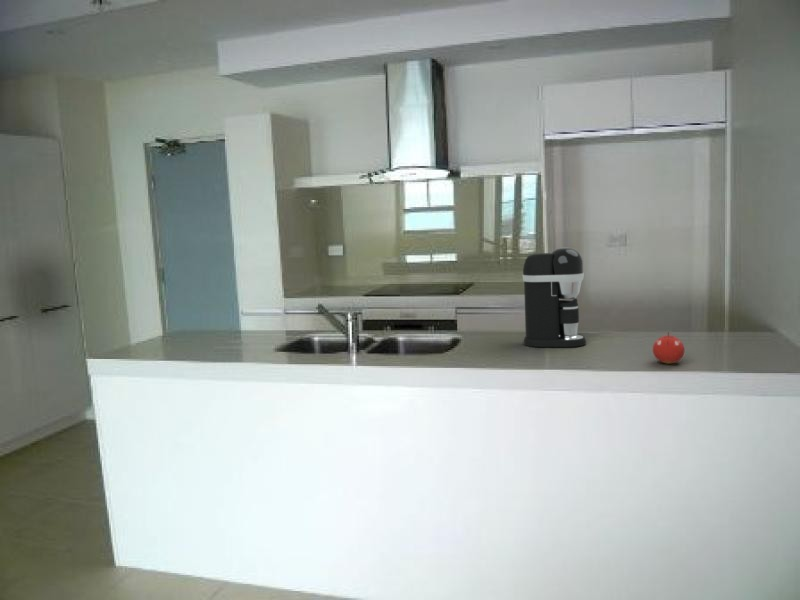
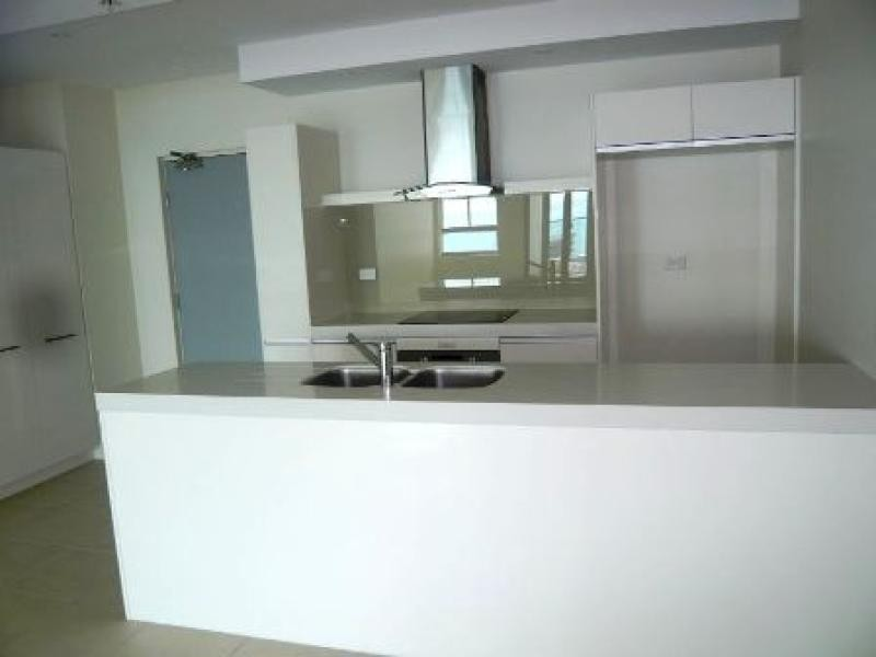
- fruit (668, 347)
- coffee maker (553, 296)
